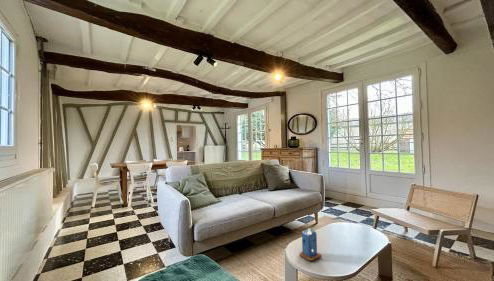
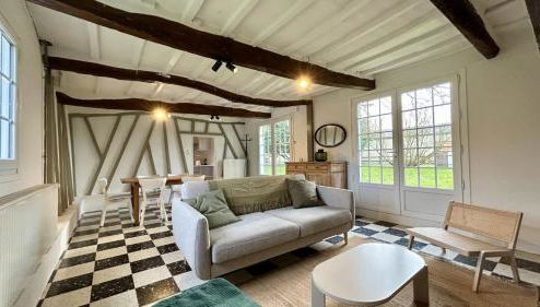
- candle (310, 241)
